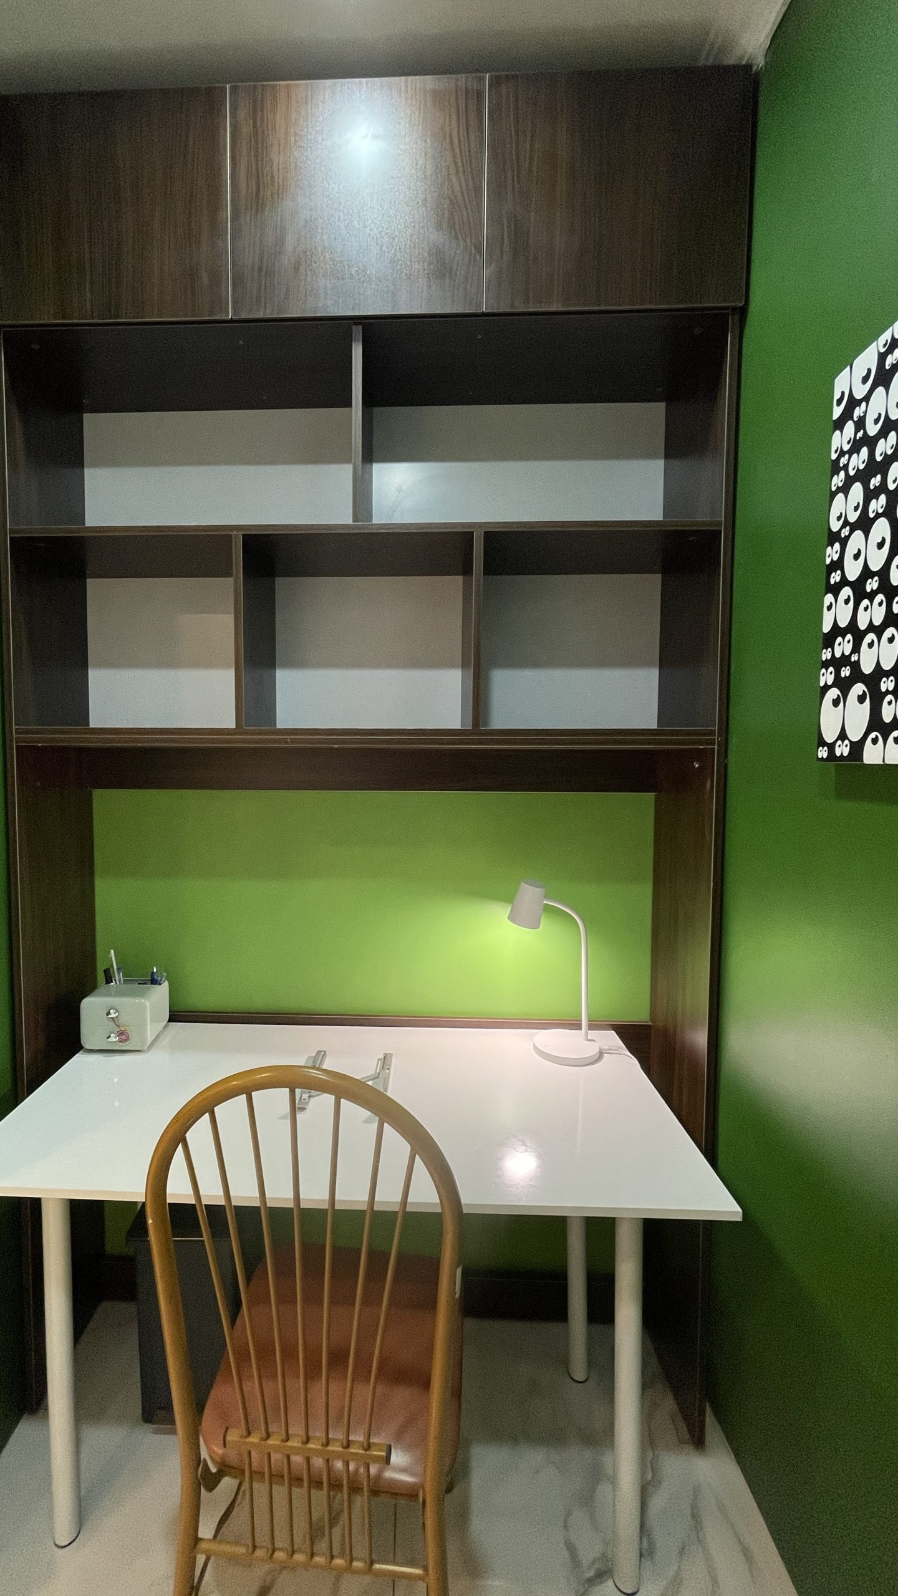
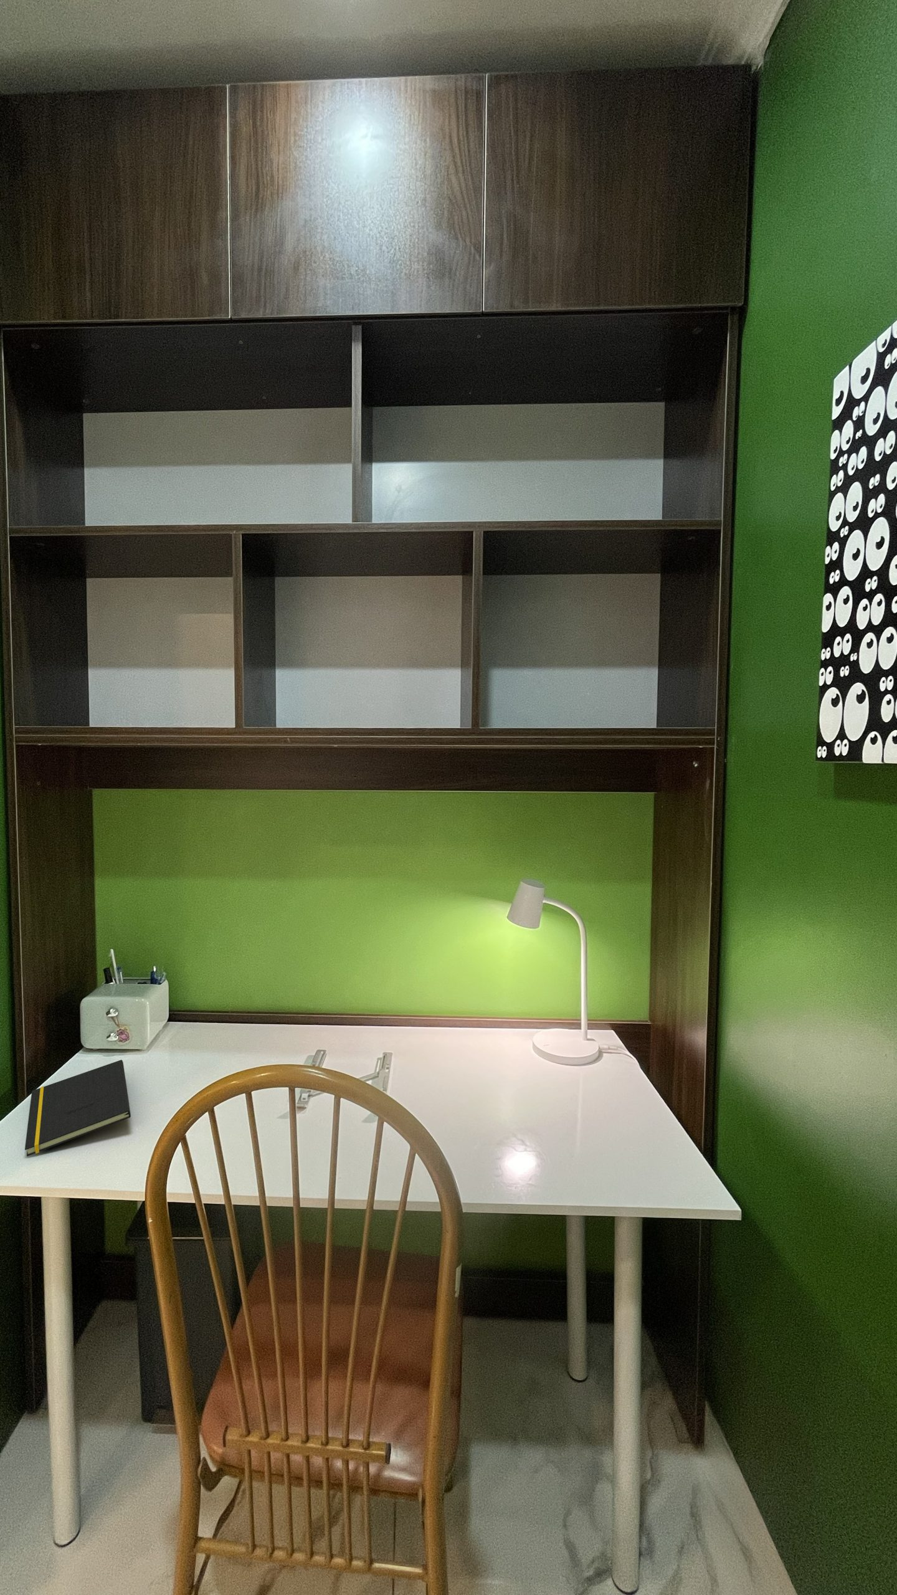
+ notepad (79, 1103)
